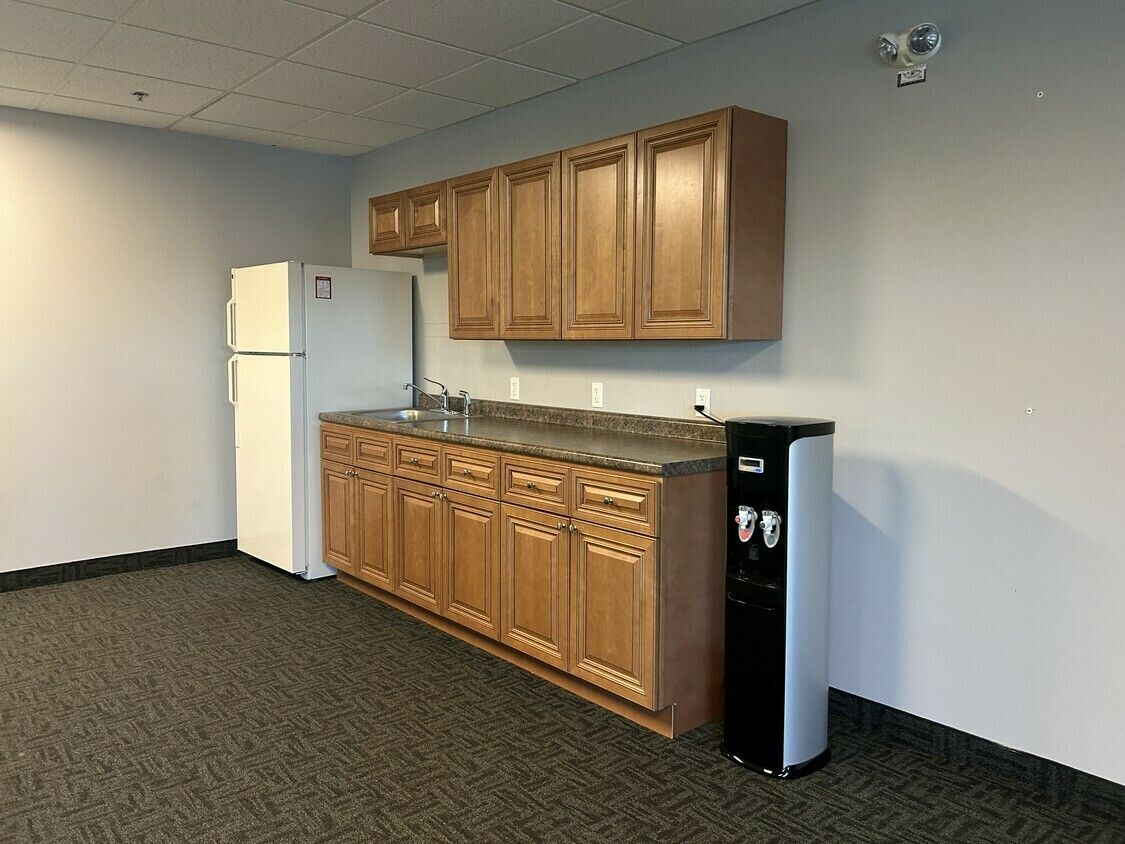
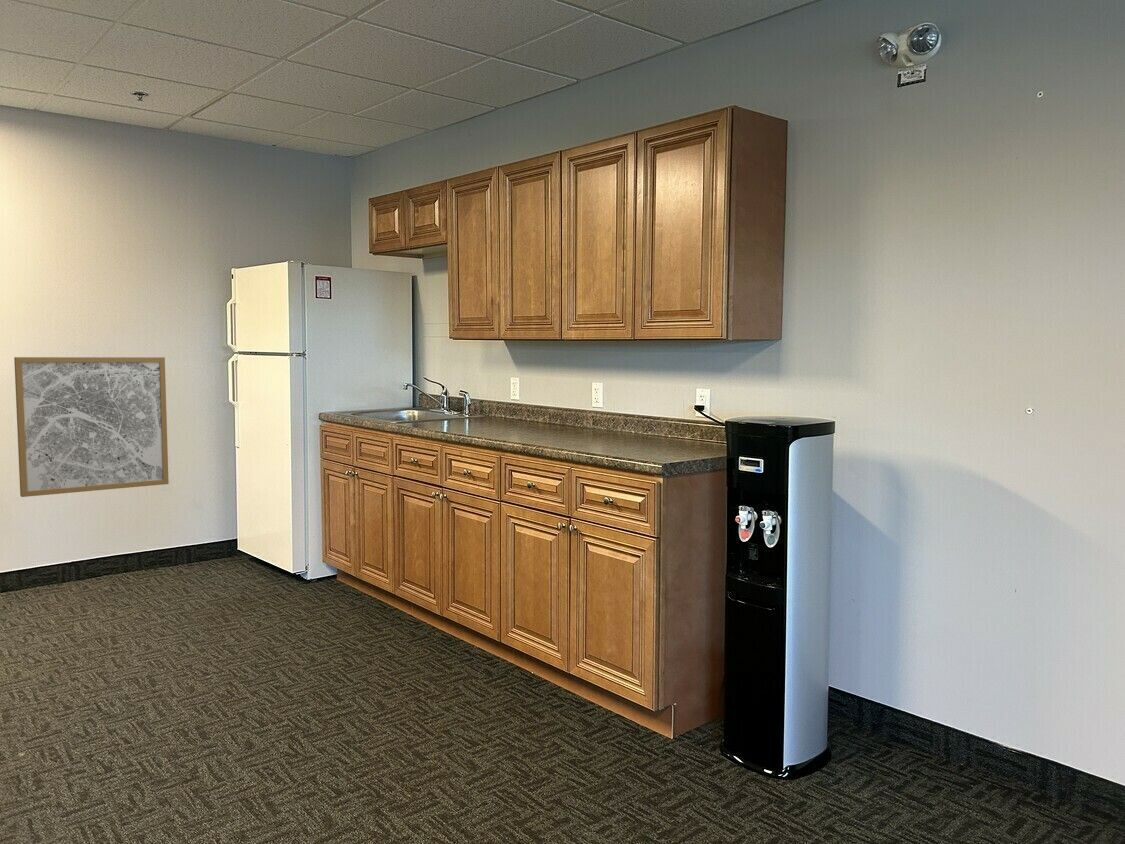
+ wall art (95, 424)
